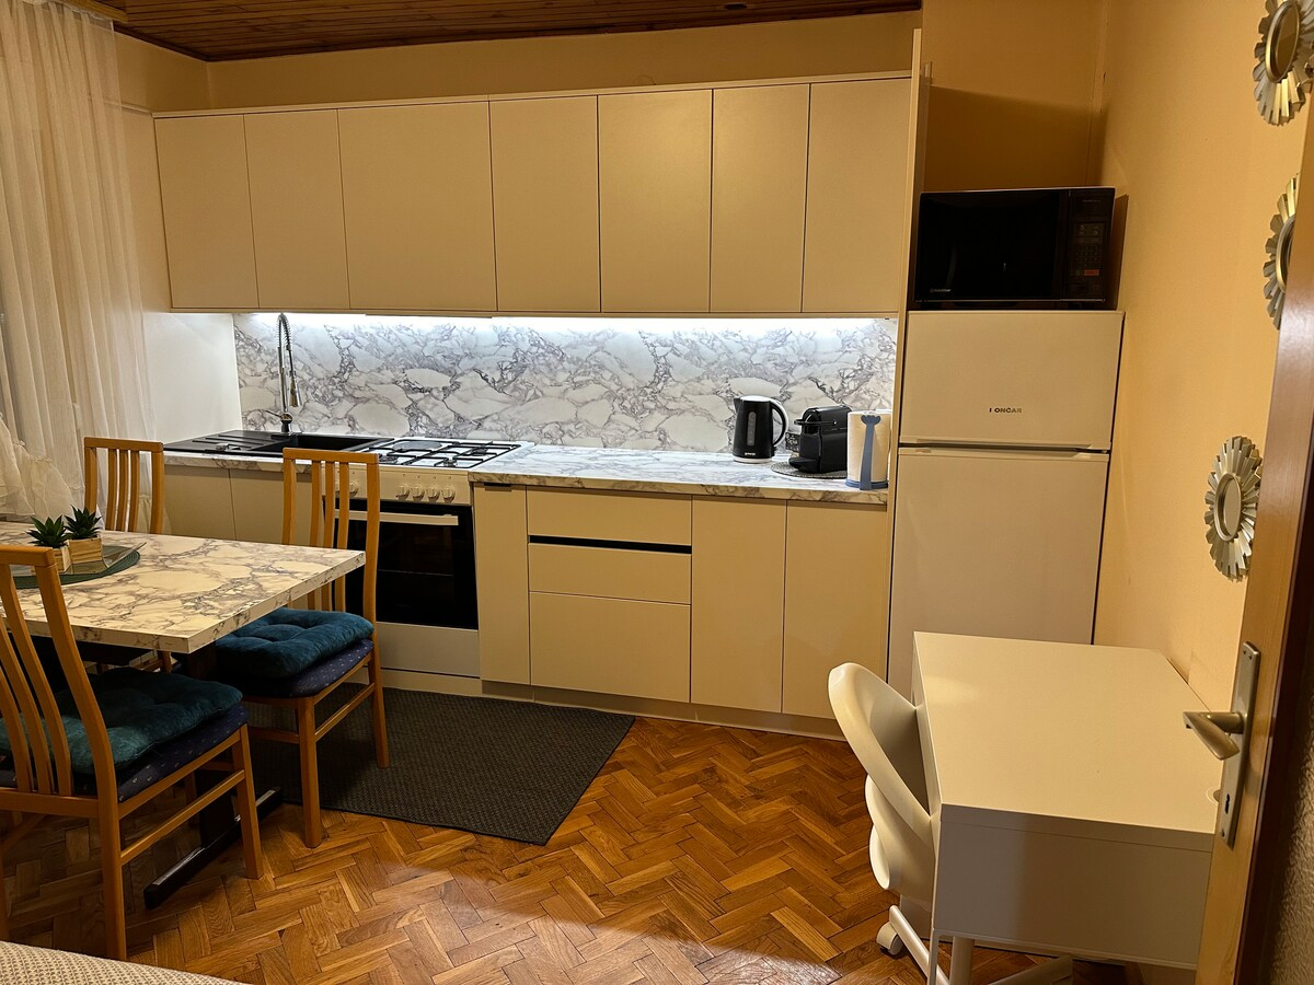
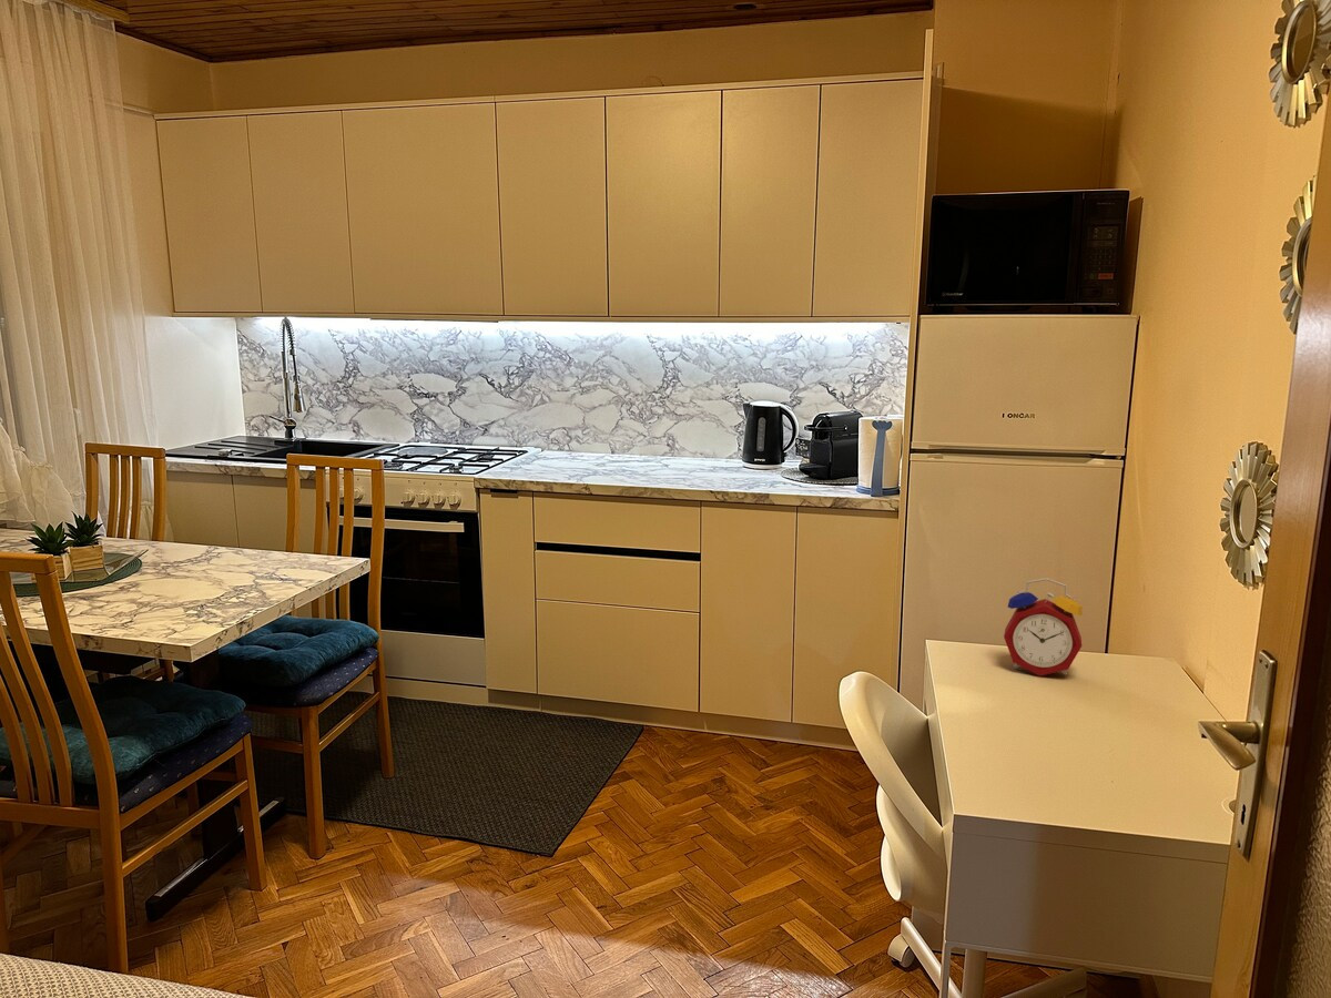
+ alarm clock (1043, 623)
